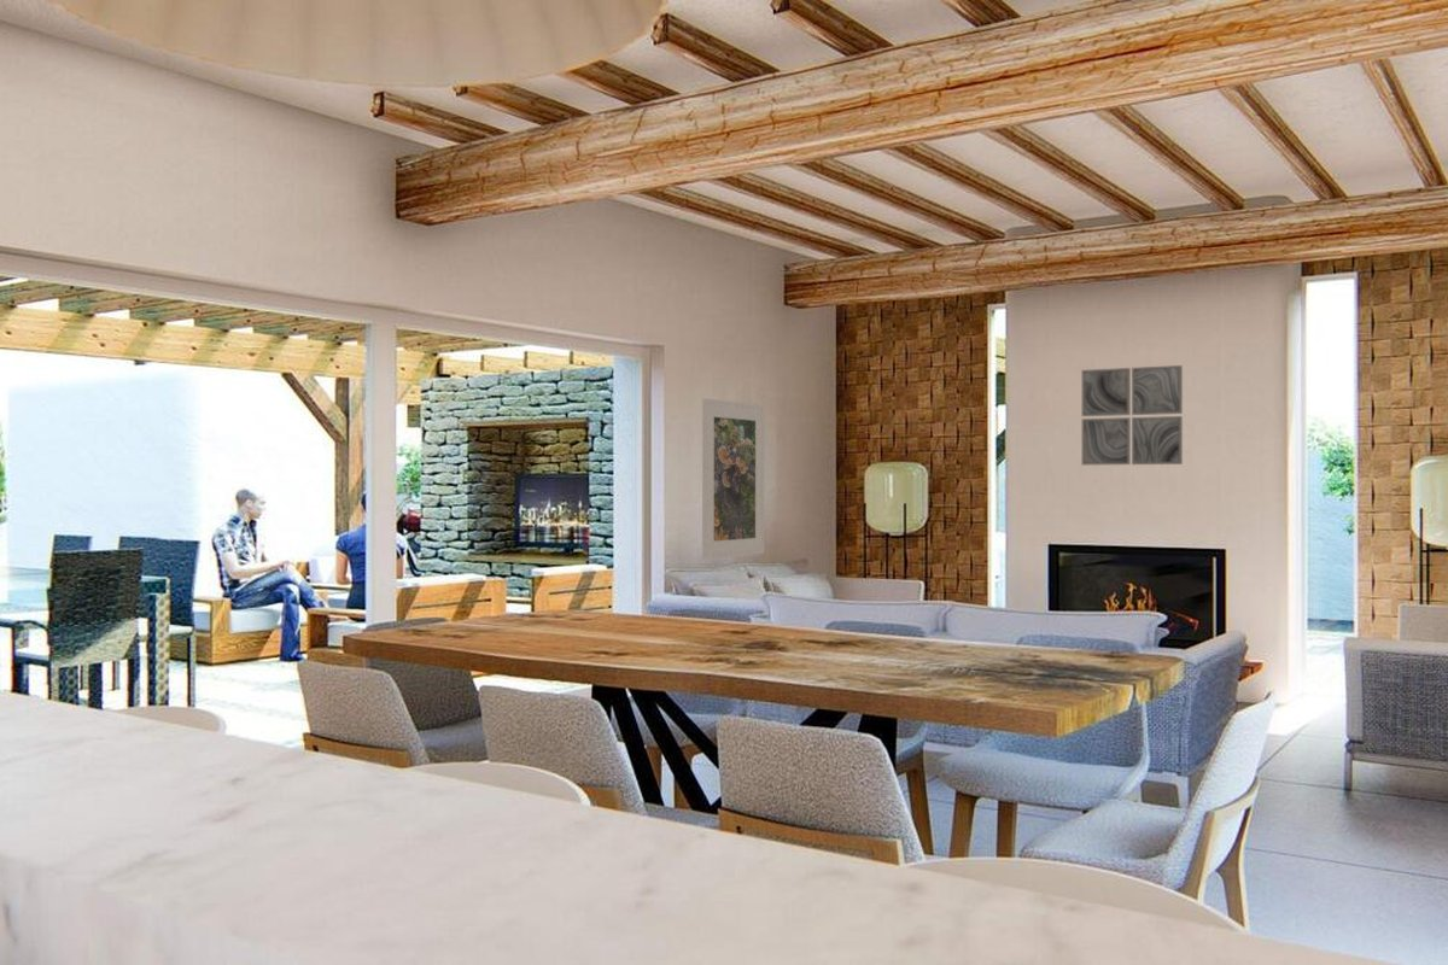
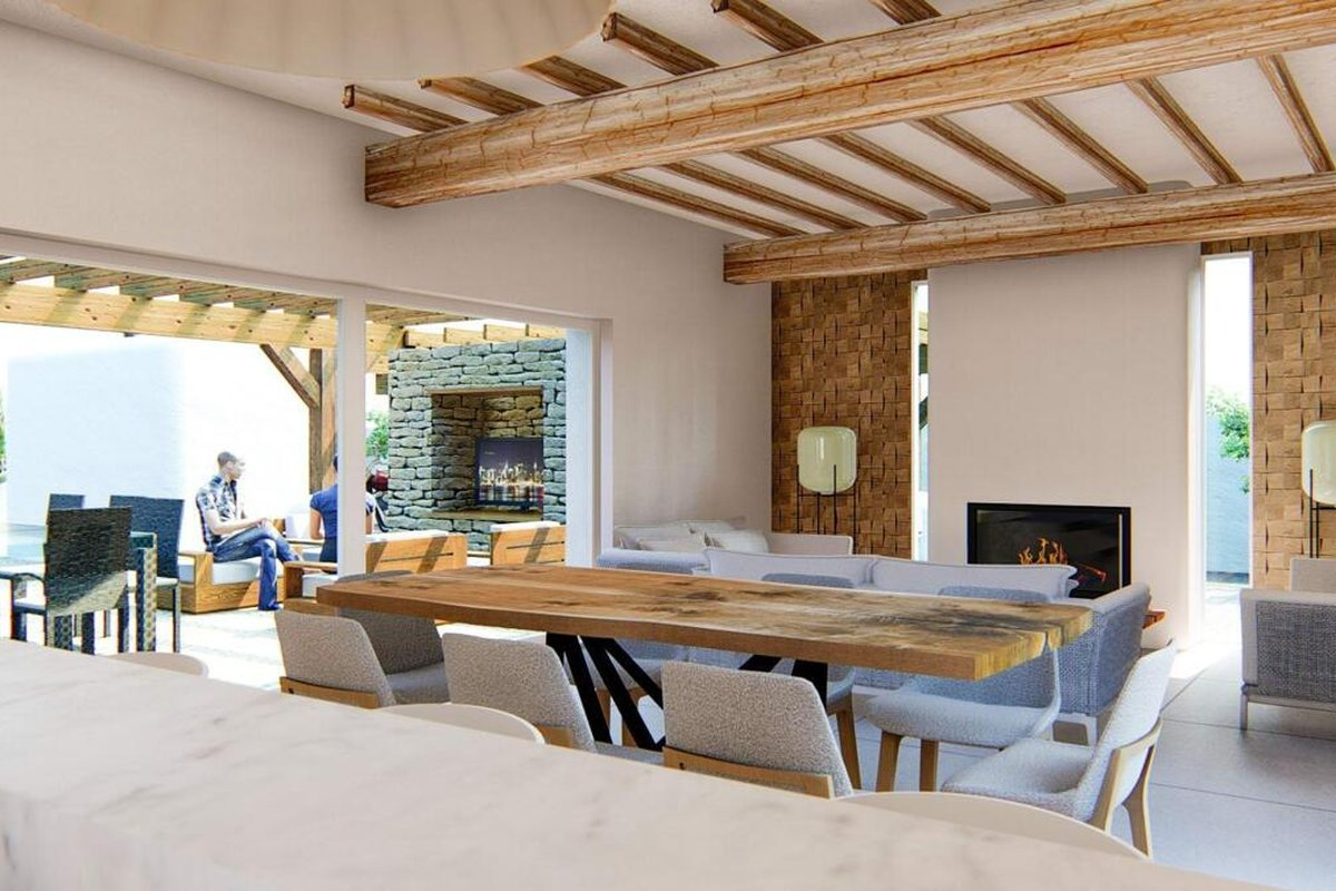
- wall art (1129, 417)
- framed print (734, 479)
